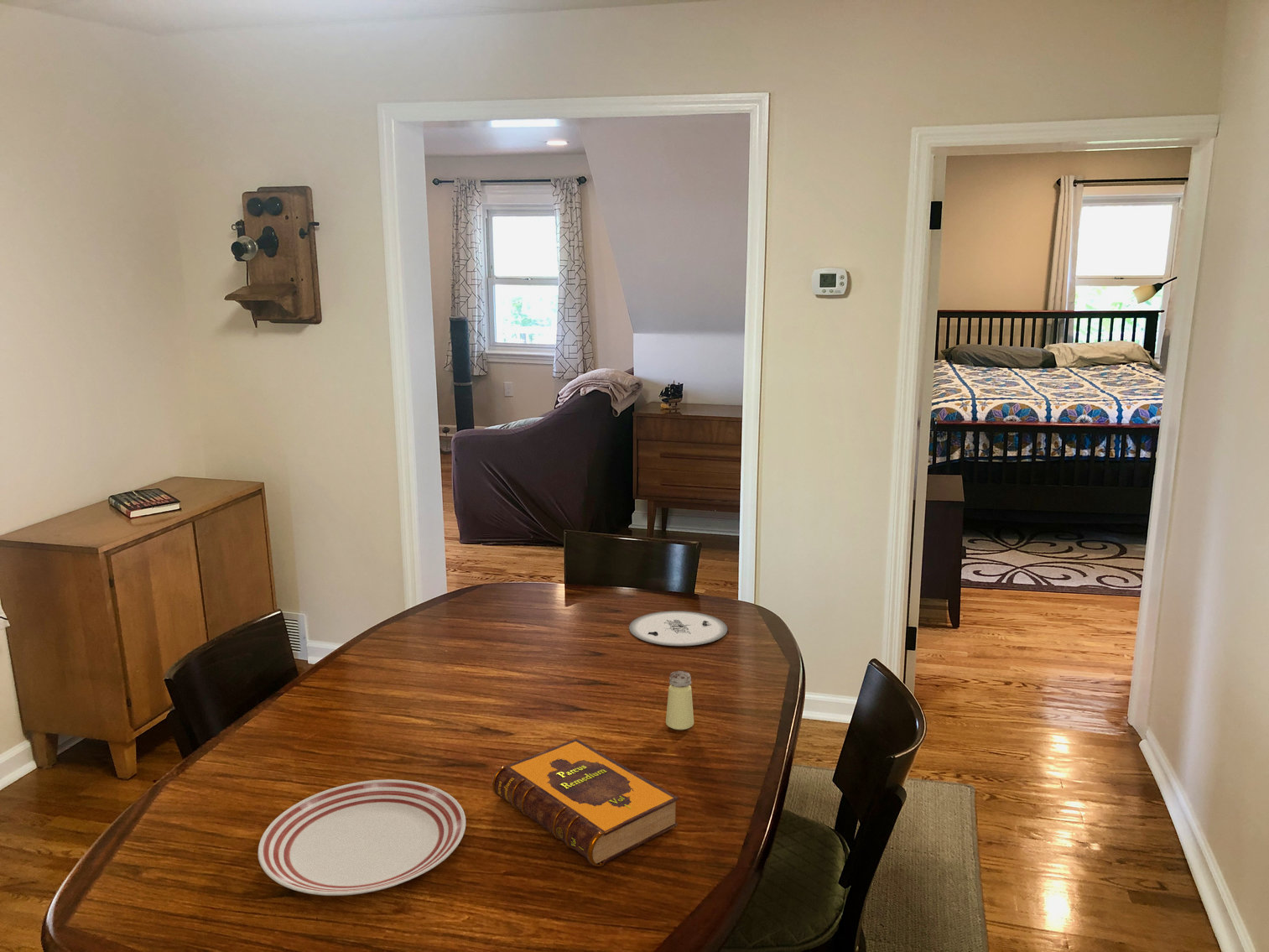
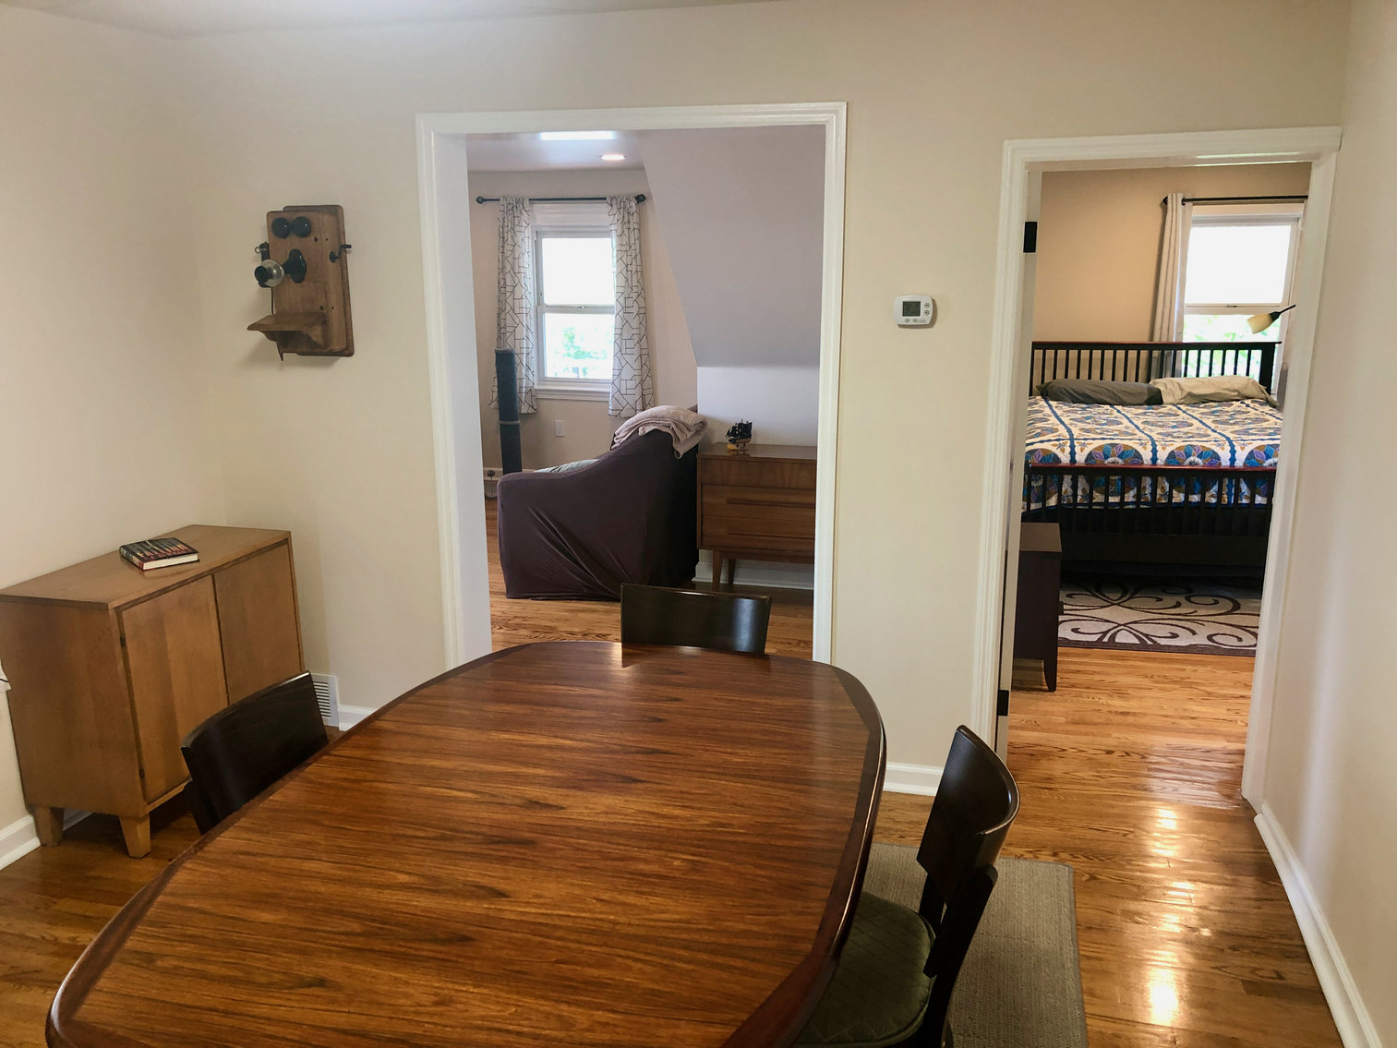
- hardback book (582, 797)
- saltshaker (679, 699)
- plate (678, 626)
- dinner plate (365, 839)
